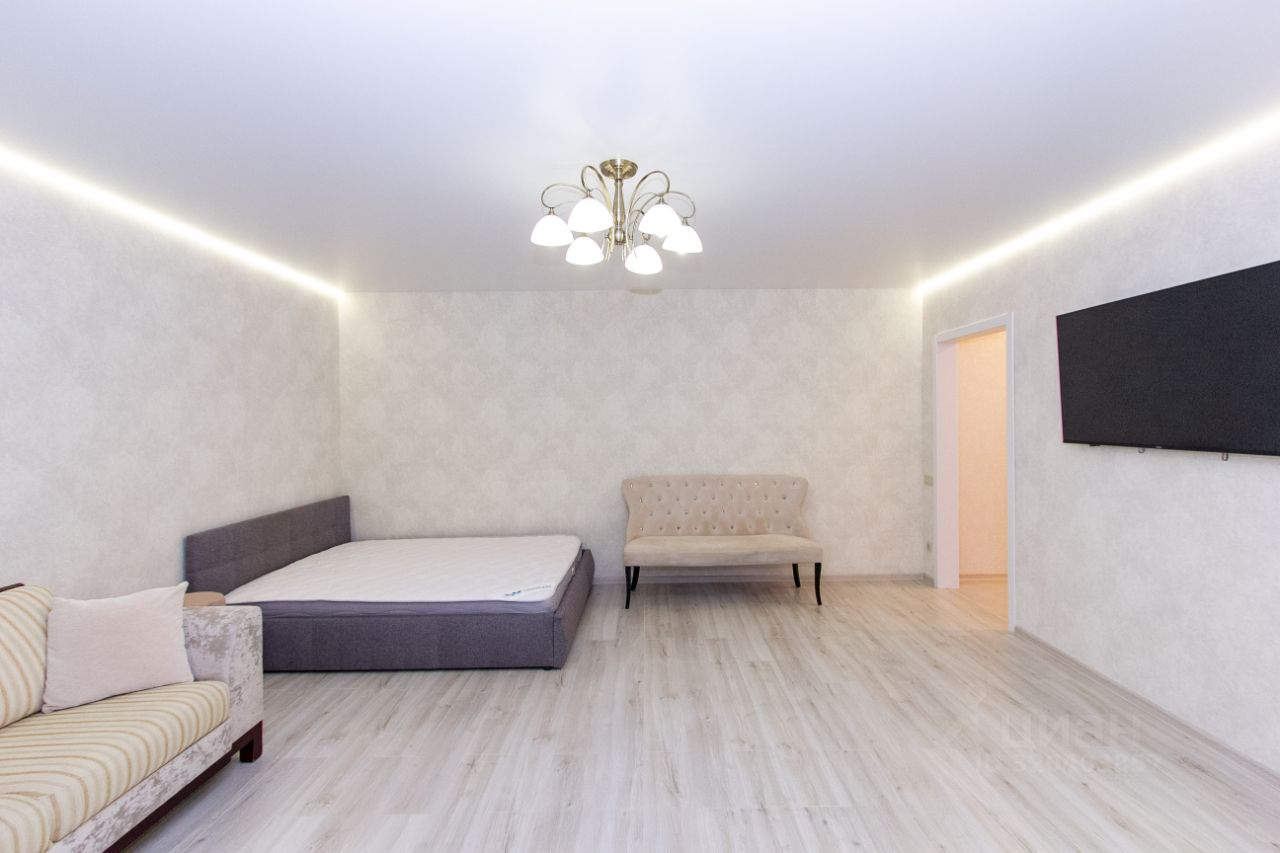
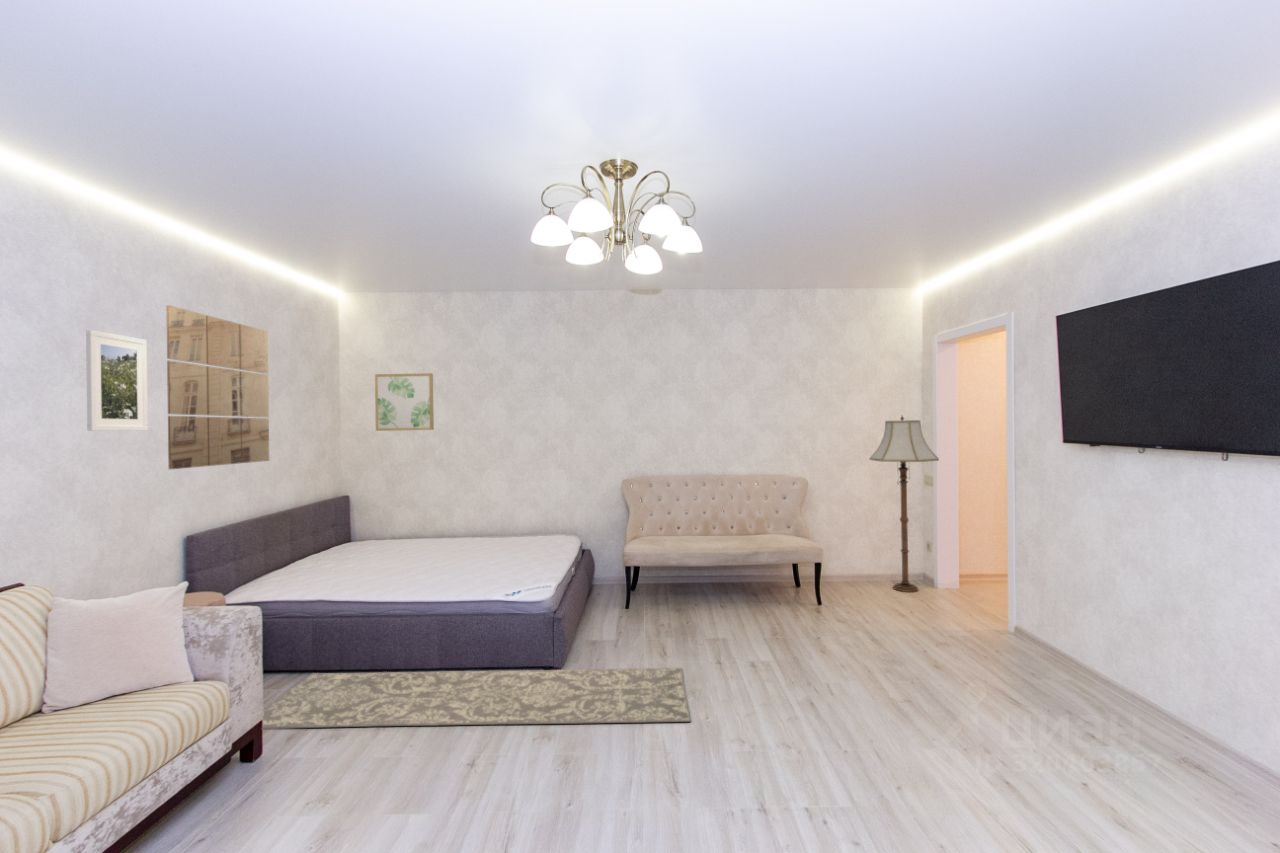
+ floor lamp (904, 501)
+ wall art (223, 392)
+ rug (482, 695)
+ wall art (404, 402)
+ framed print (118, 382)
